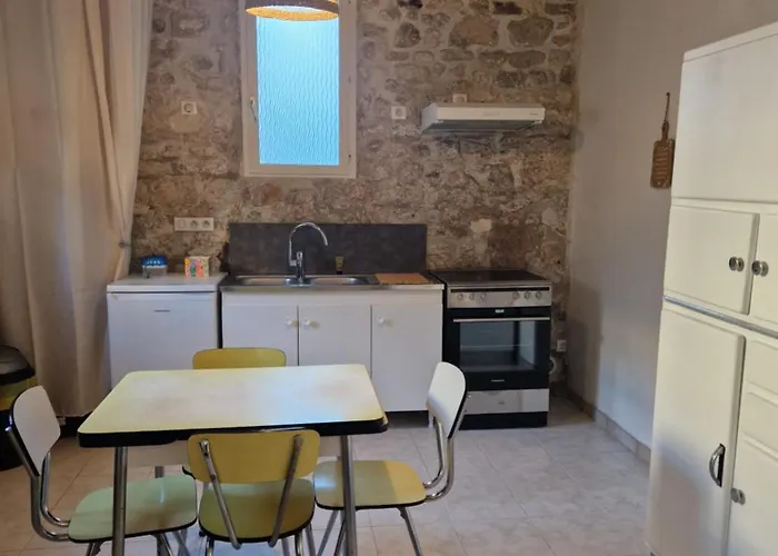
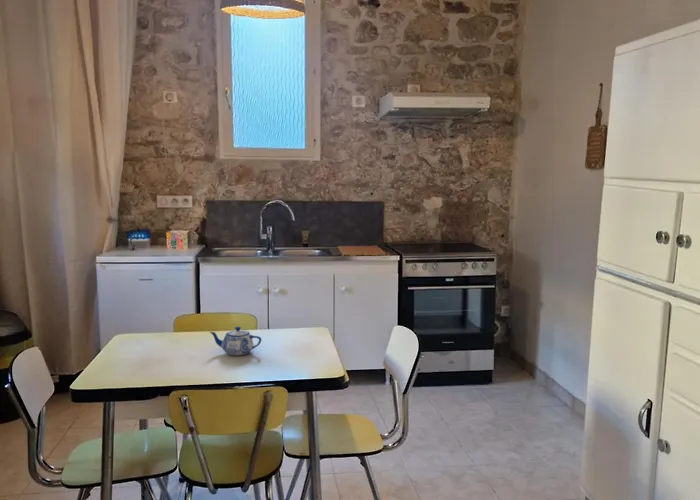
+ teapot (235, 339)
